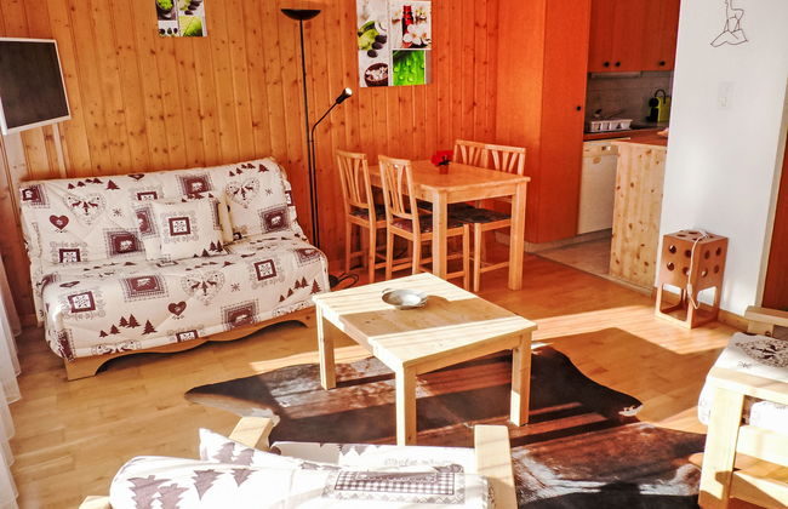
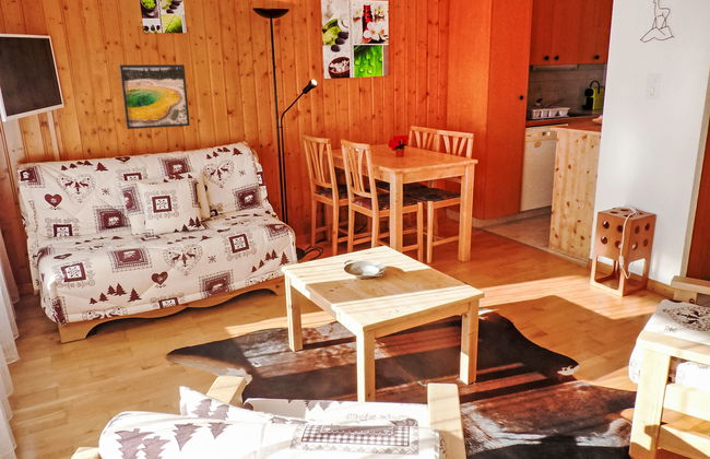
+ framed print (155, 96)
